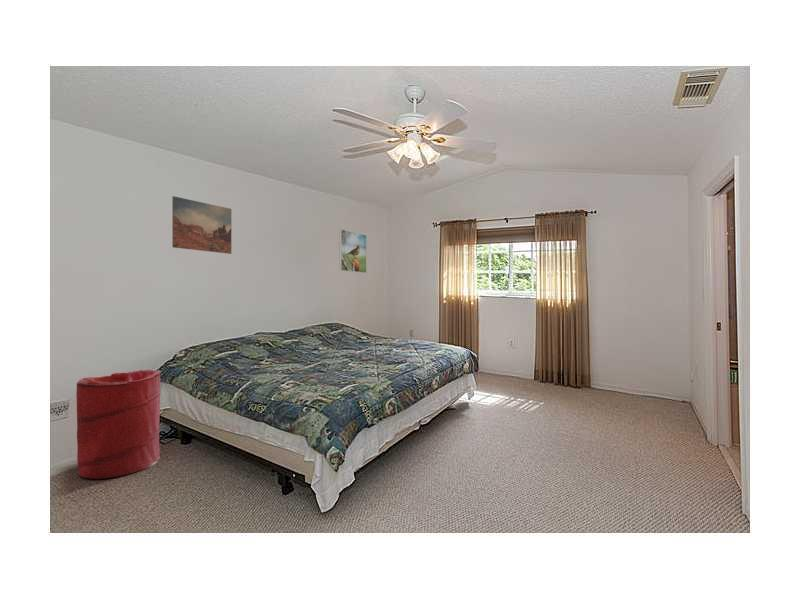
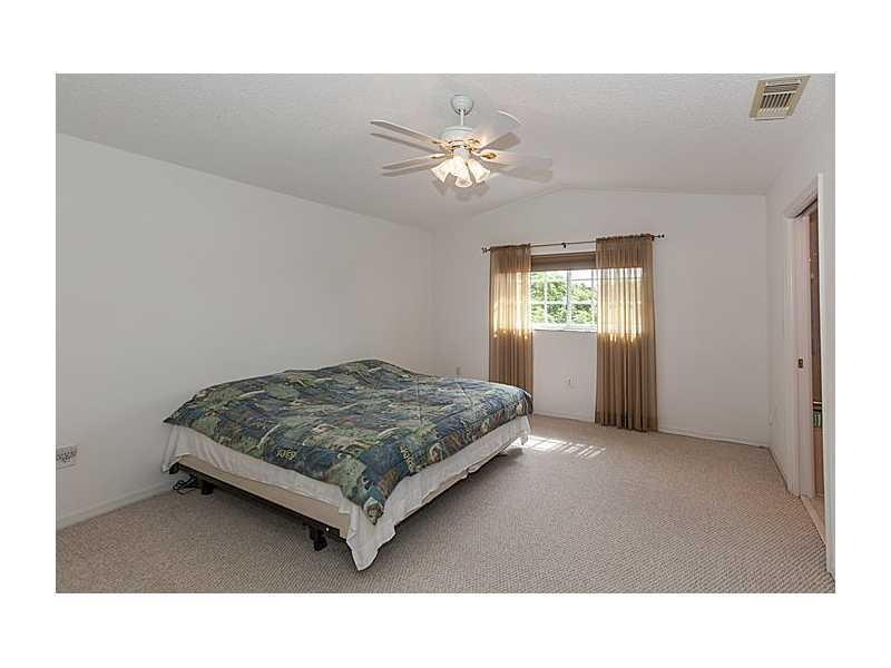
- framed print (353, 252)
- wall art (203, 226)
- laundry hamper (120, 418)
